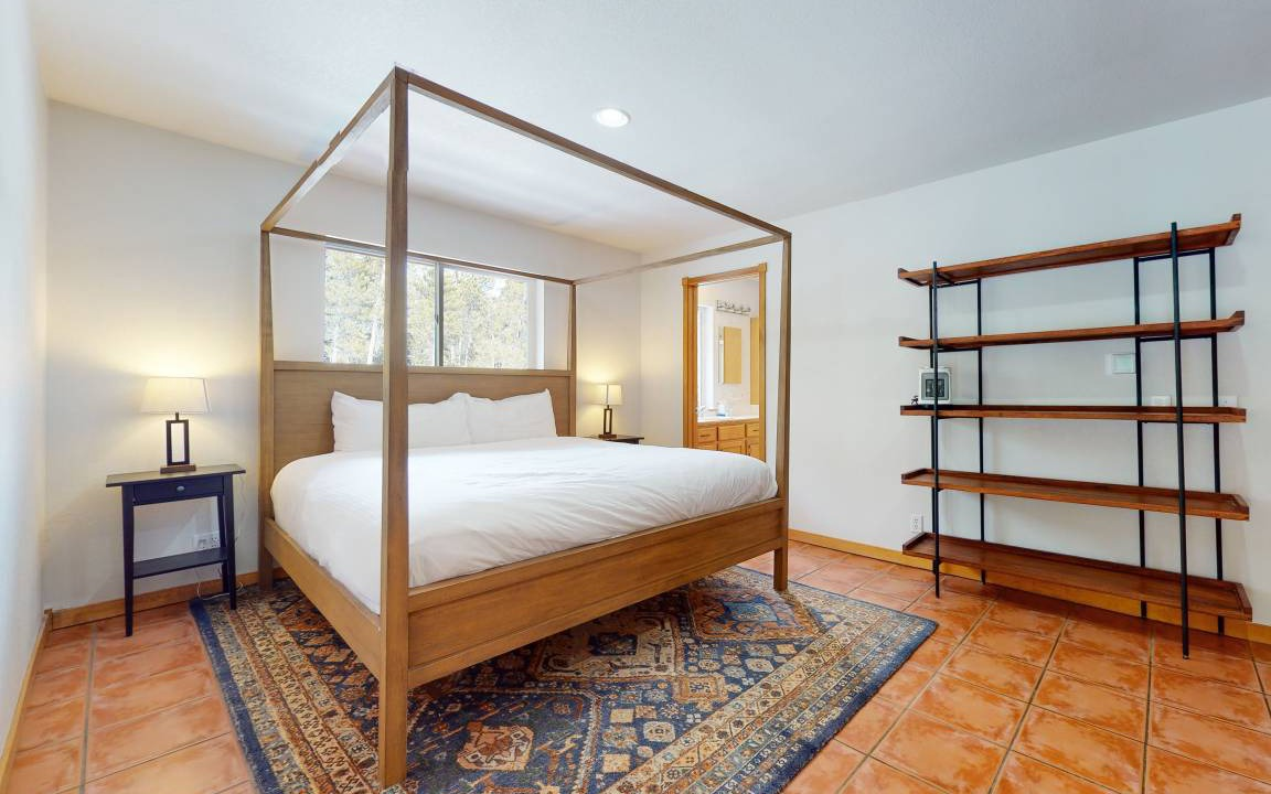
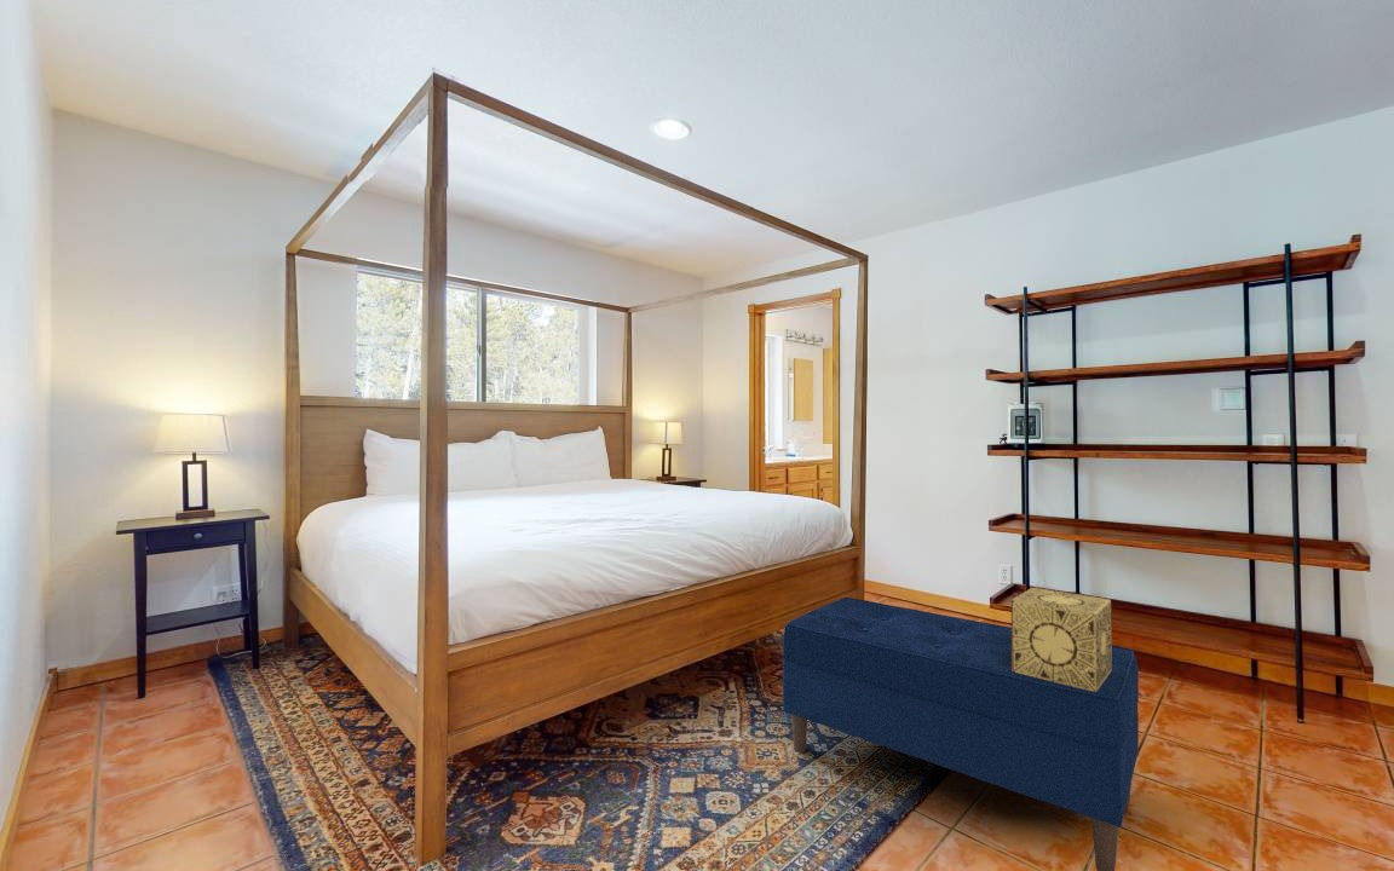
+ bench (946, 704)
+ decorative box (1061, 634)
